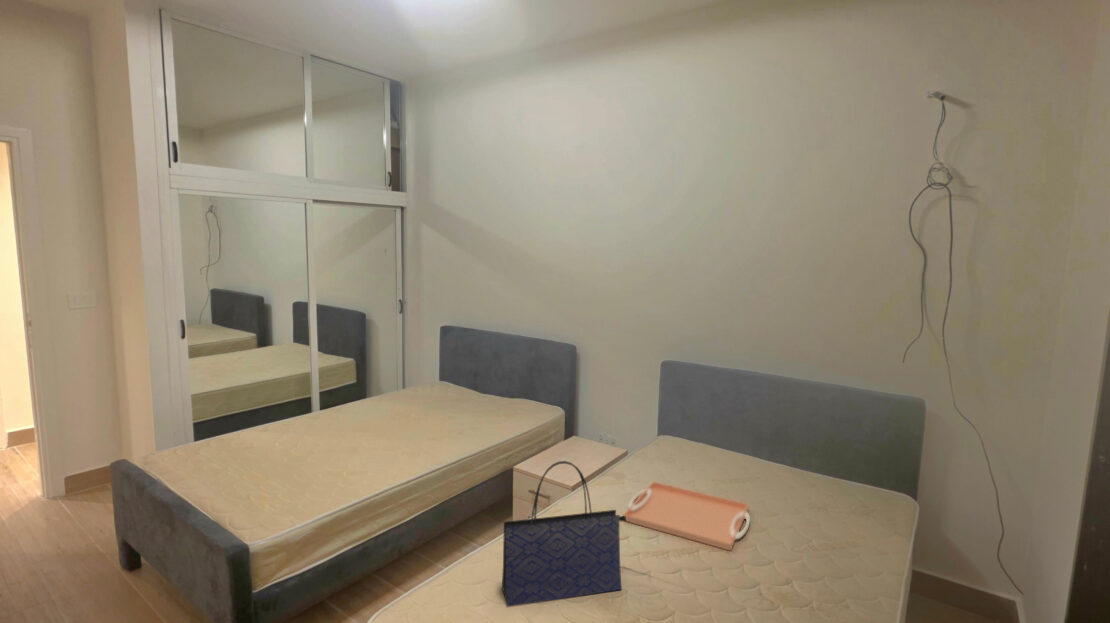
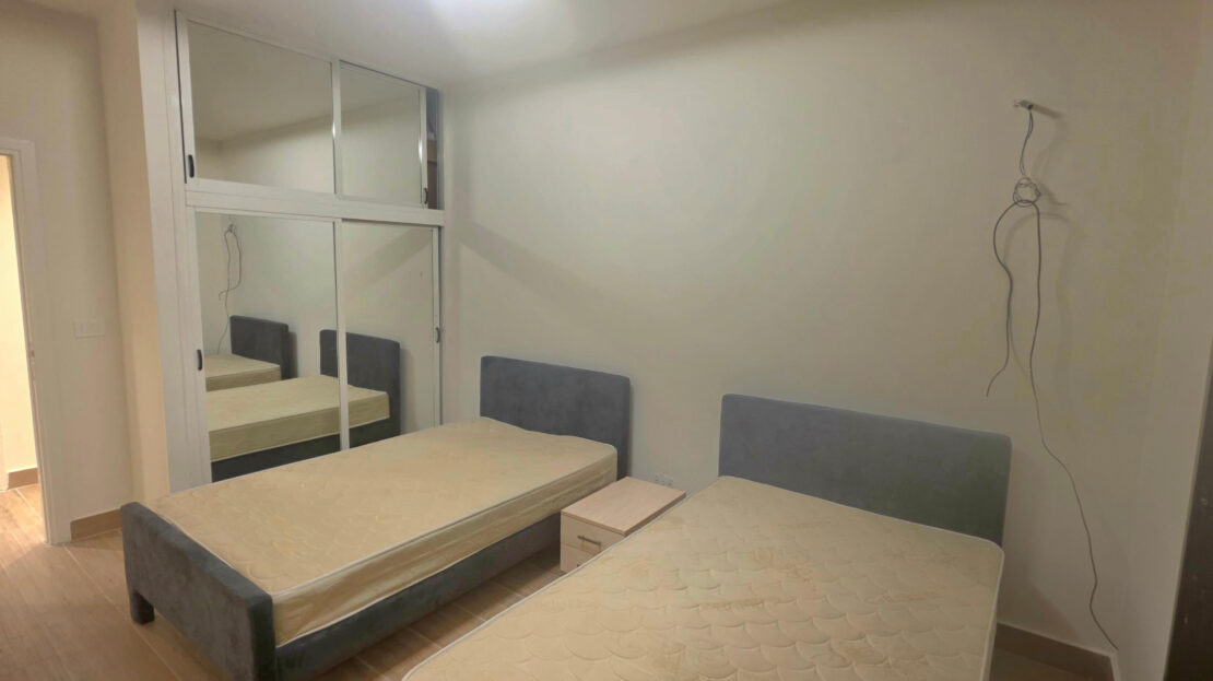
- tote bag (567, 525)
- serving tray (687, 512)
